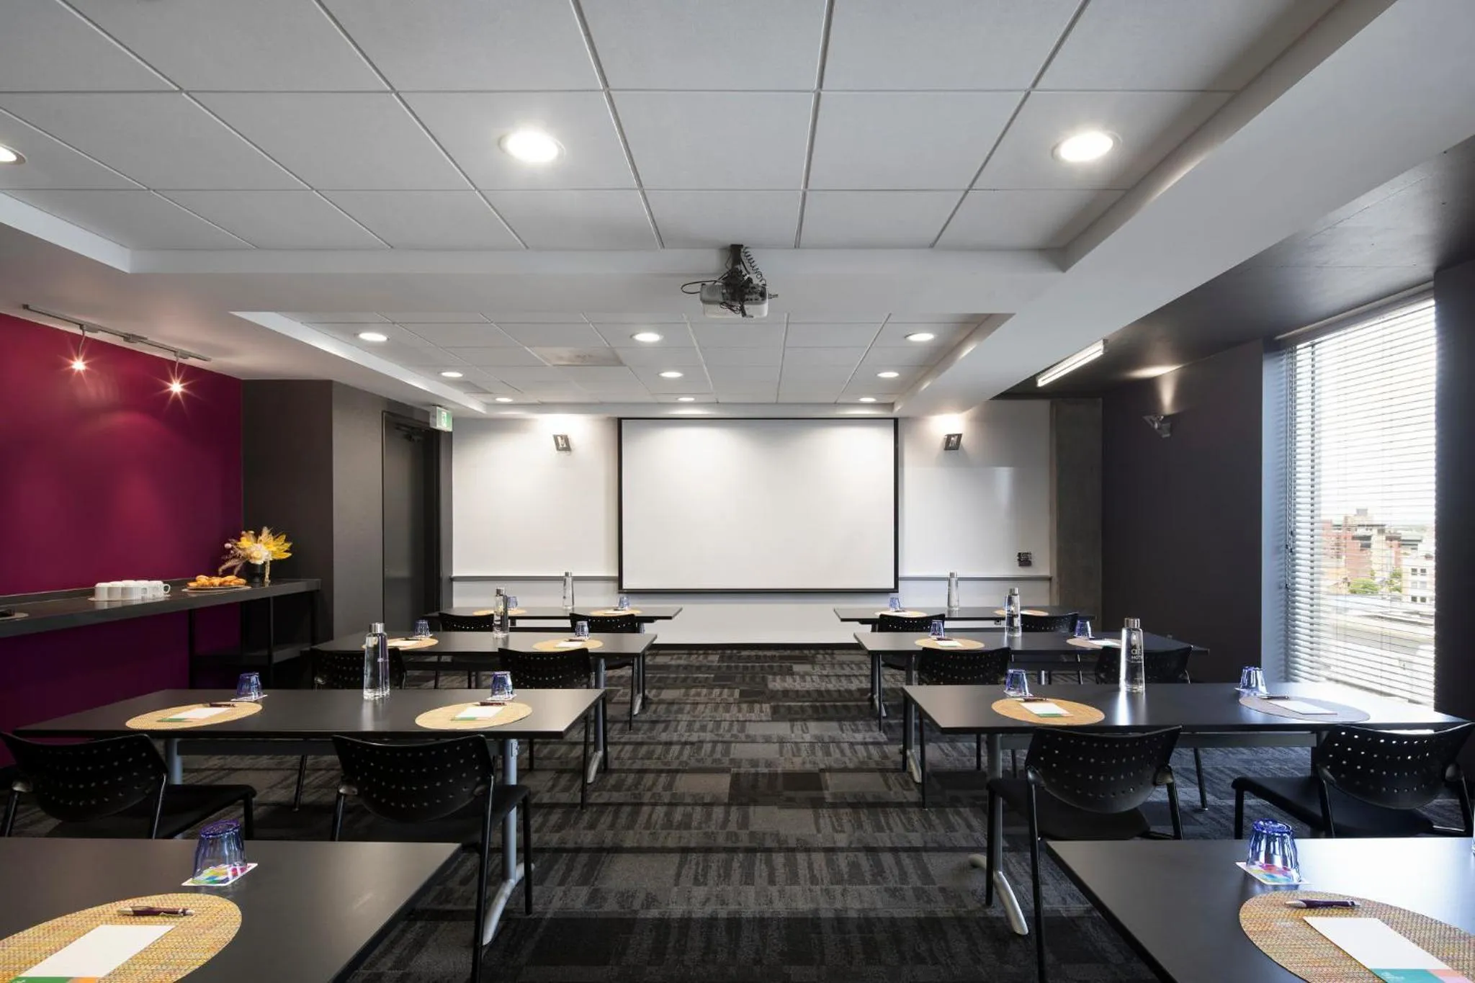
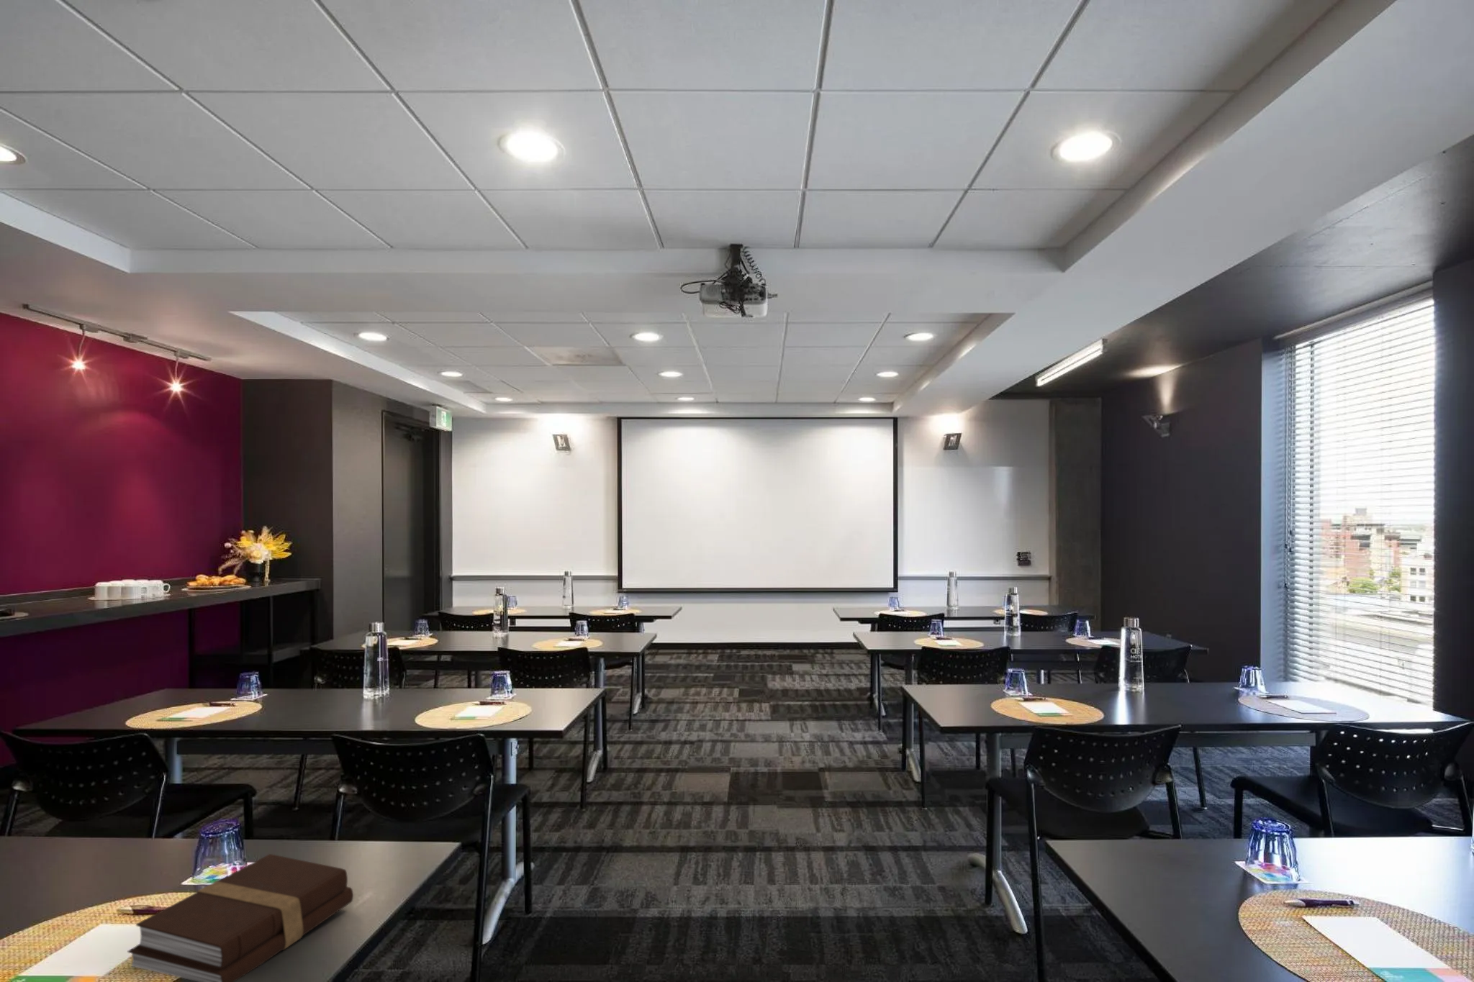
+ book (249, 914)
